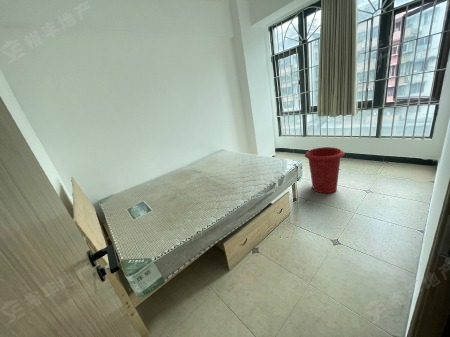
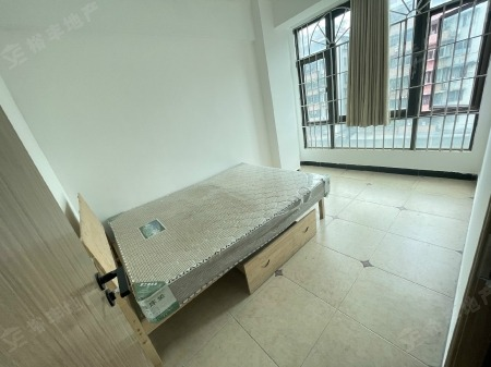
- waste bin (324, 170)
